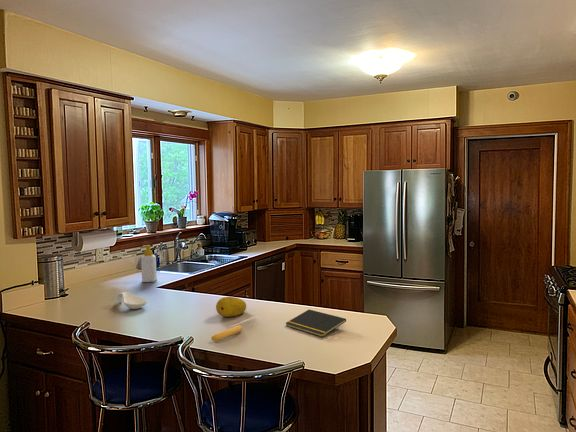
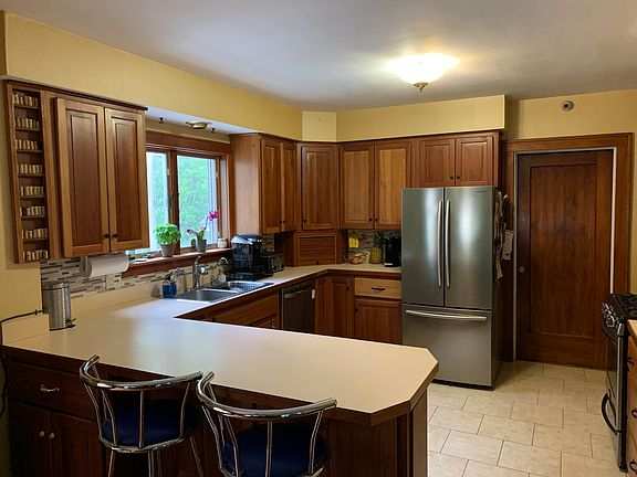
- notepad (315, 322)
- spoon rest (129, 300)
- soap bottle (148, 263)
- banana (228, 331)
- fruit (232, 305)
